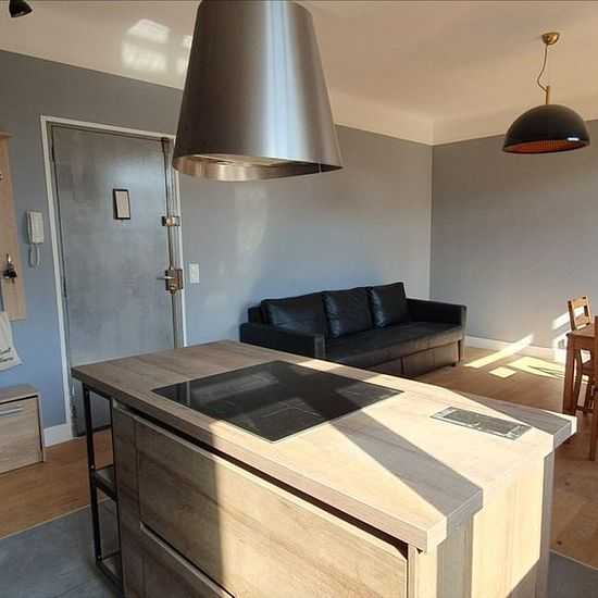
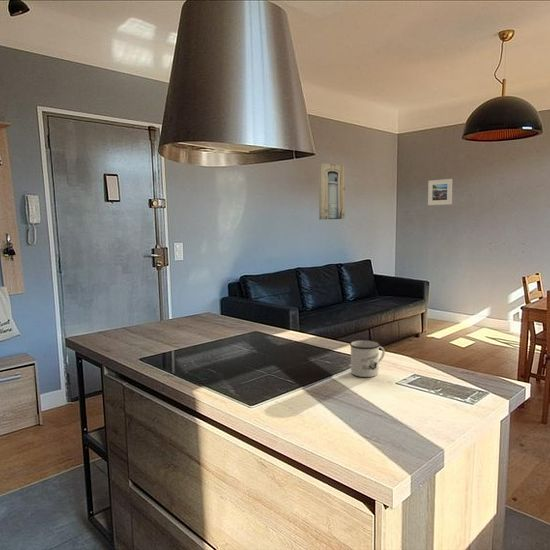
+ wall art (332, 192)
+ mug (368, 357)
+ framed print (439, 192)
